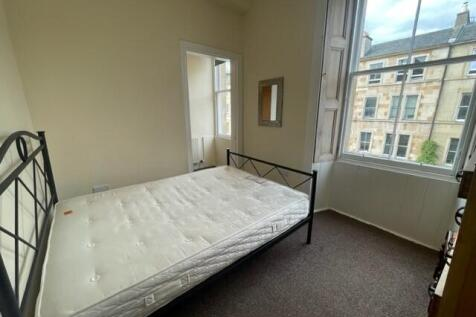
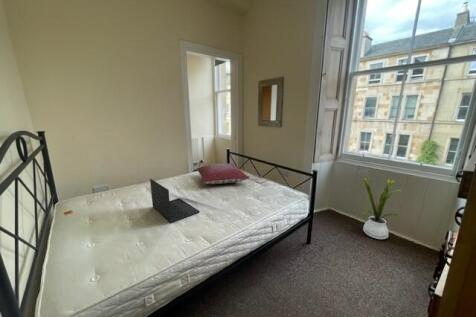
+ laptop (174, 199)
+ house plant (376, 201)
+ pillow (221, 173)
